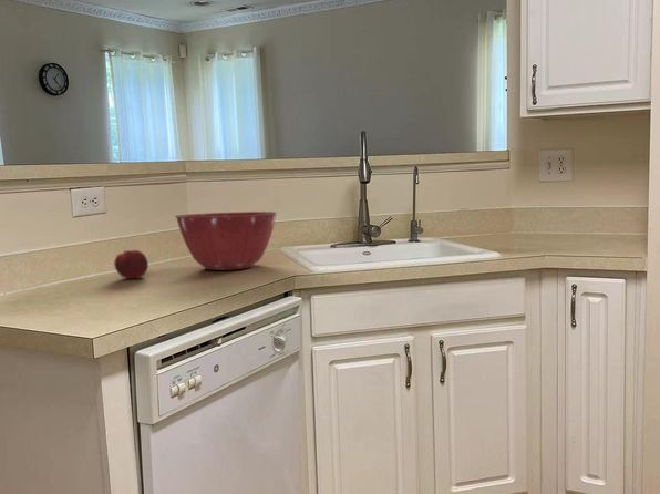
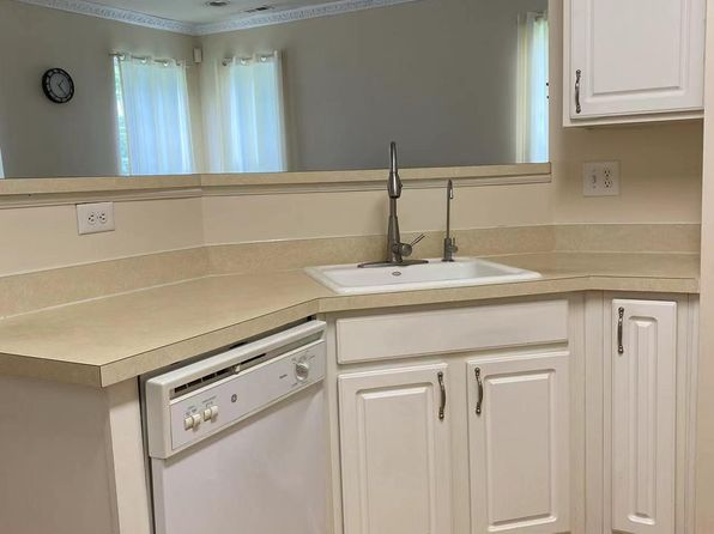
- mixing bowl (228, 239)
- fruit (131, 264)
